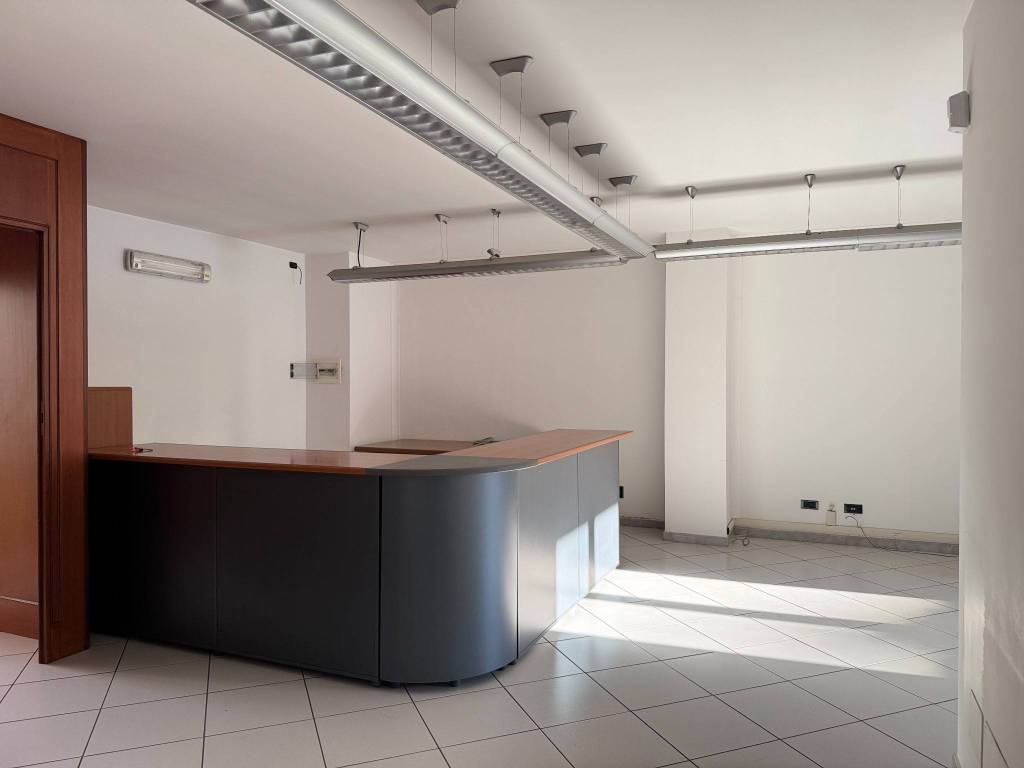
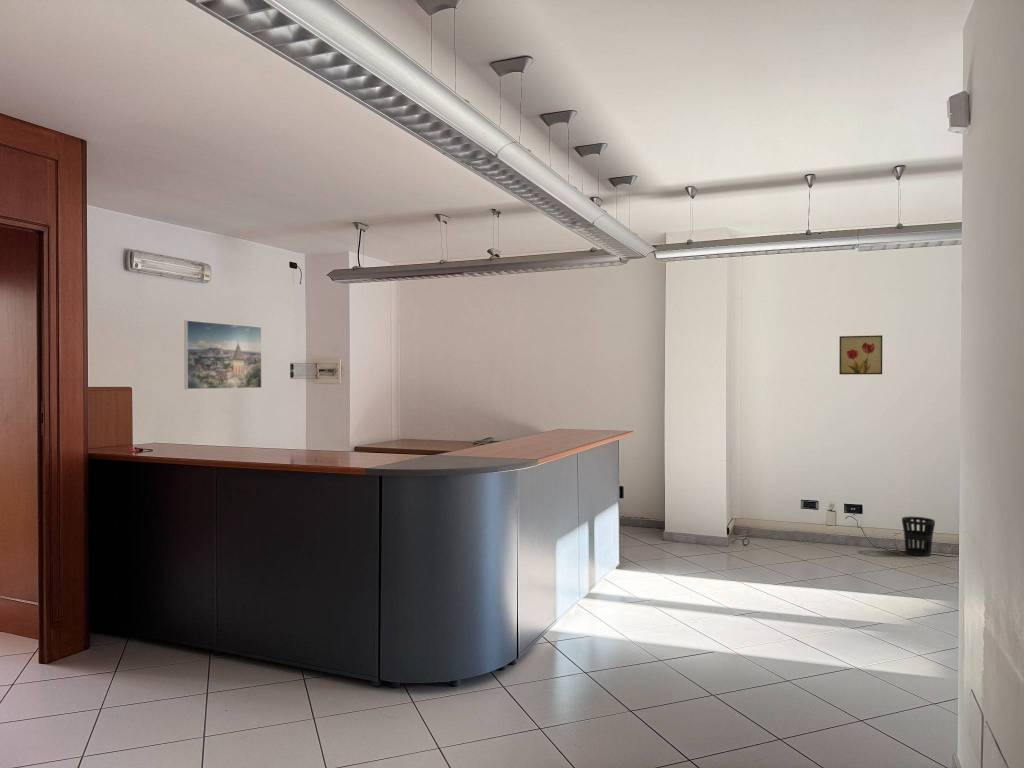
+ wall art (860, 355)
+ wastebasket (918, 536)
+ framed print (225, 356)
